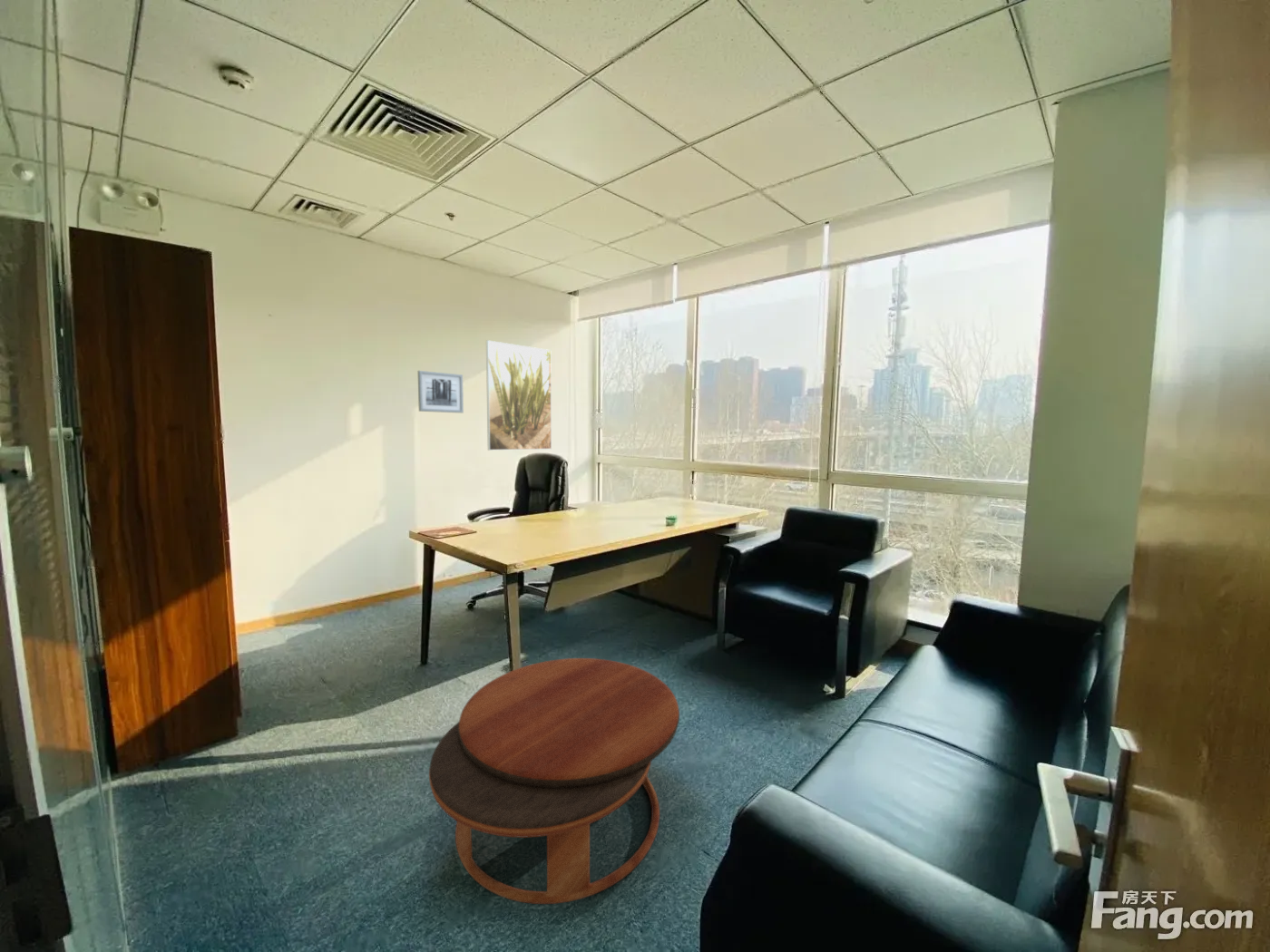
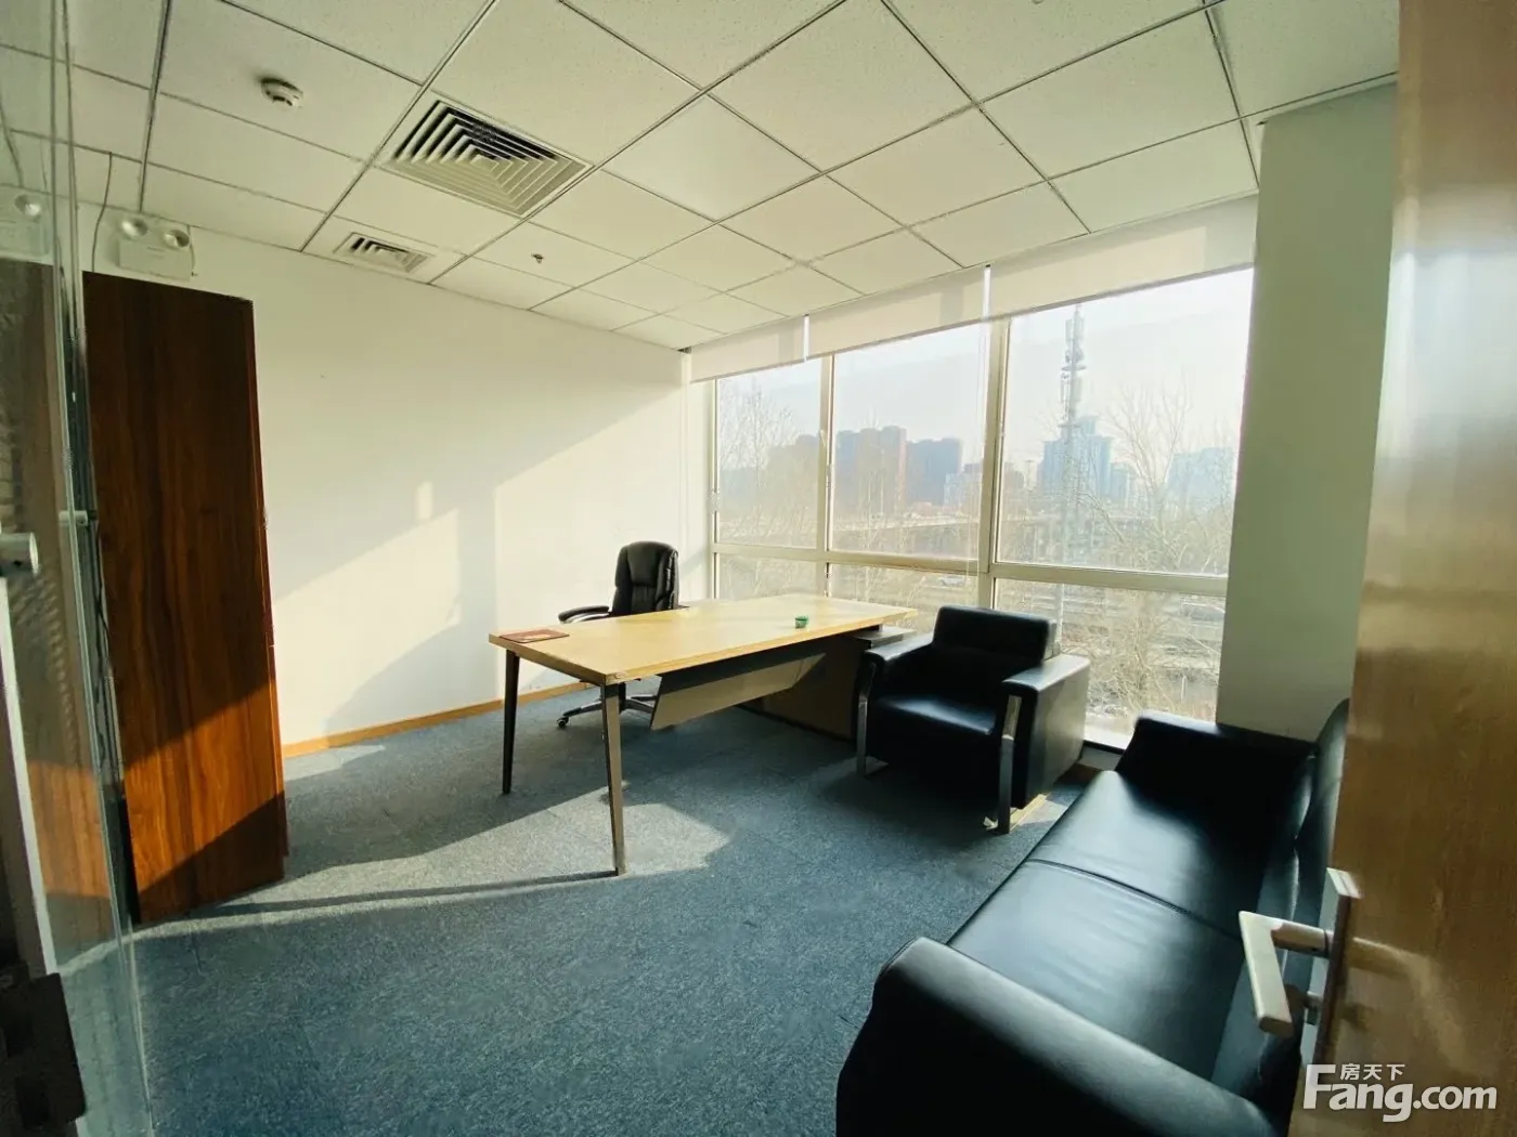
- coffee table (562, 763)
- wall art (441, 392)
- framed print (521, 398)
